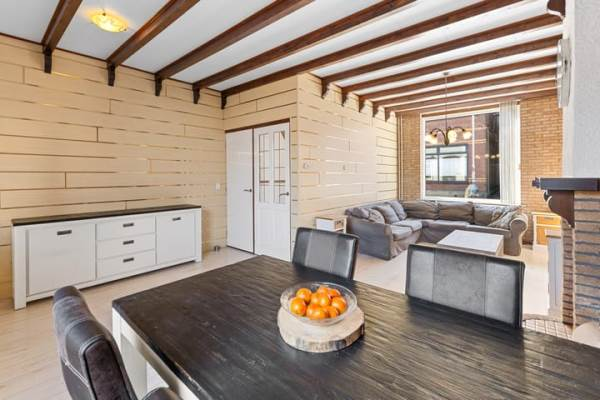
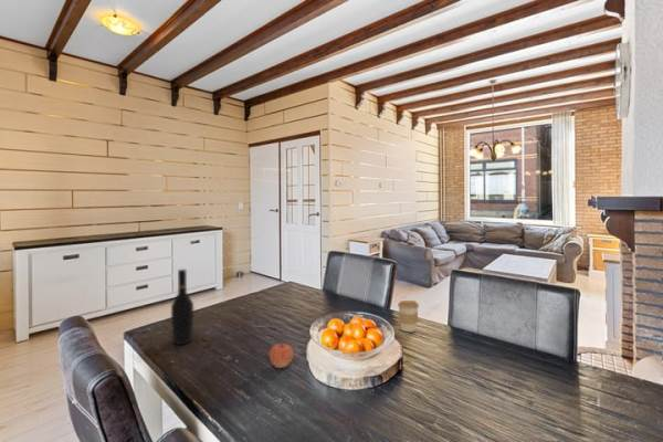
+ apple (281, 354)
+ coffee cup (408, 314)
+ wine bottle (182, 305)
